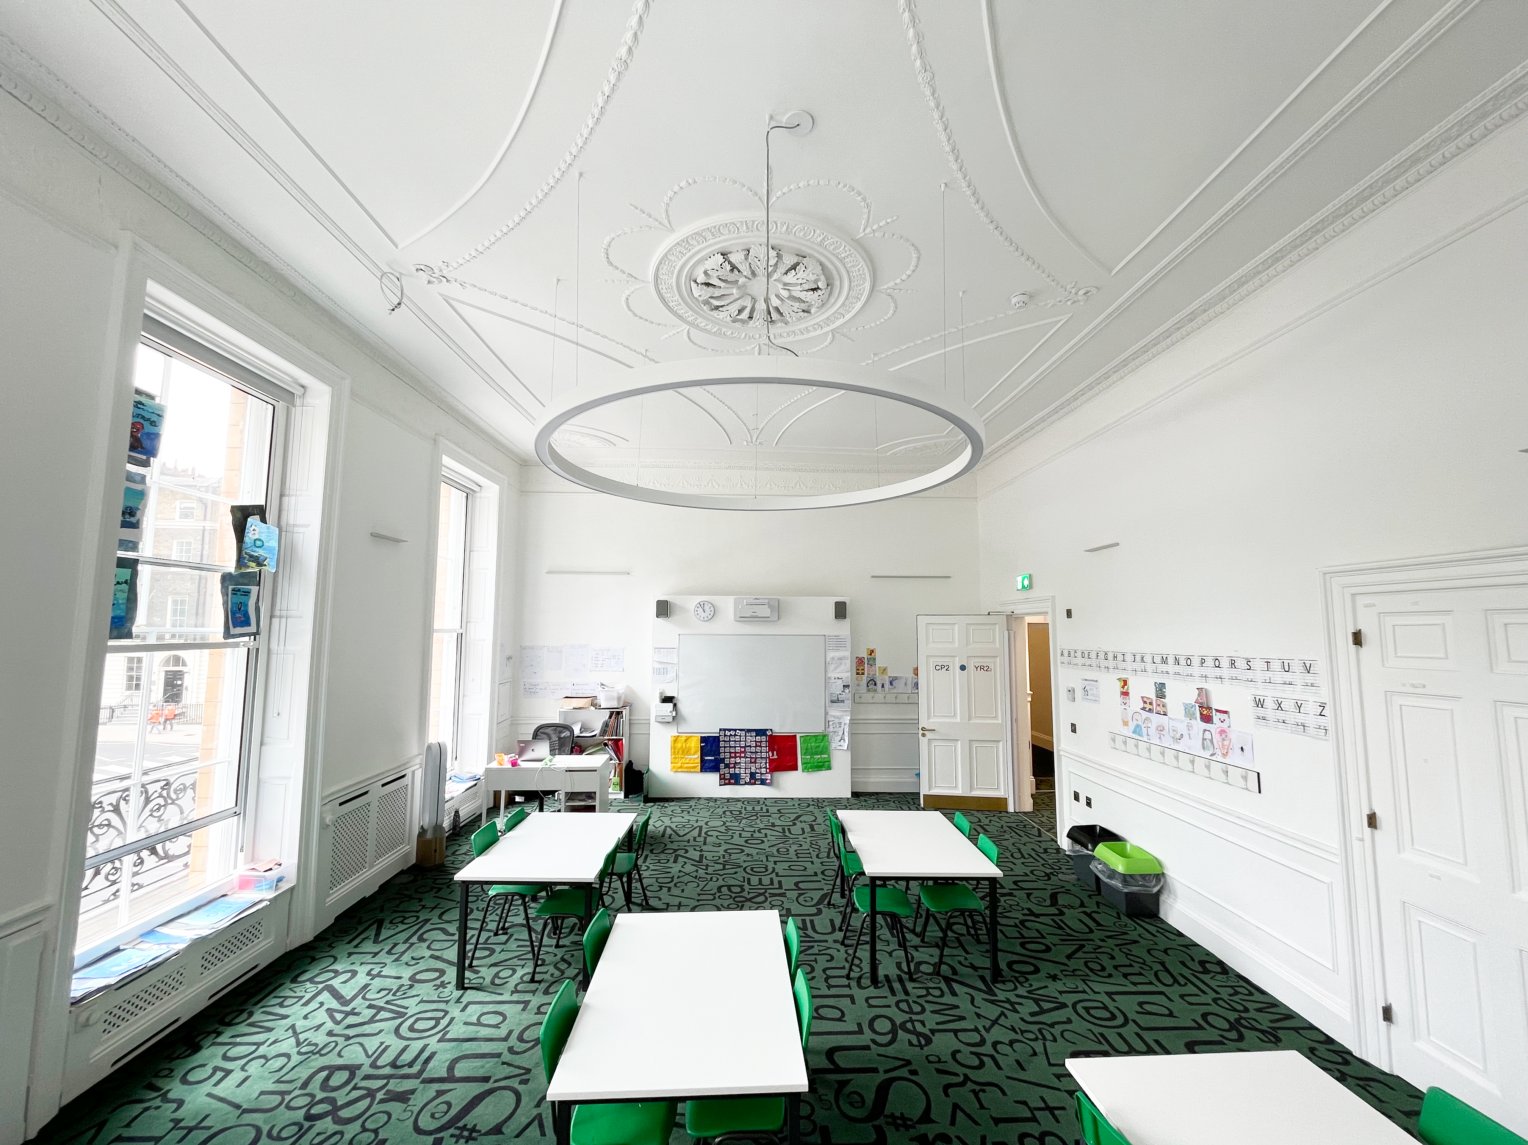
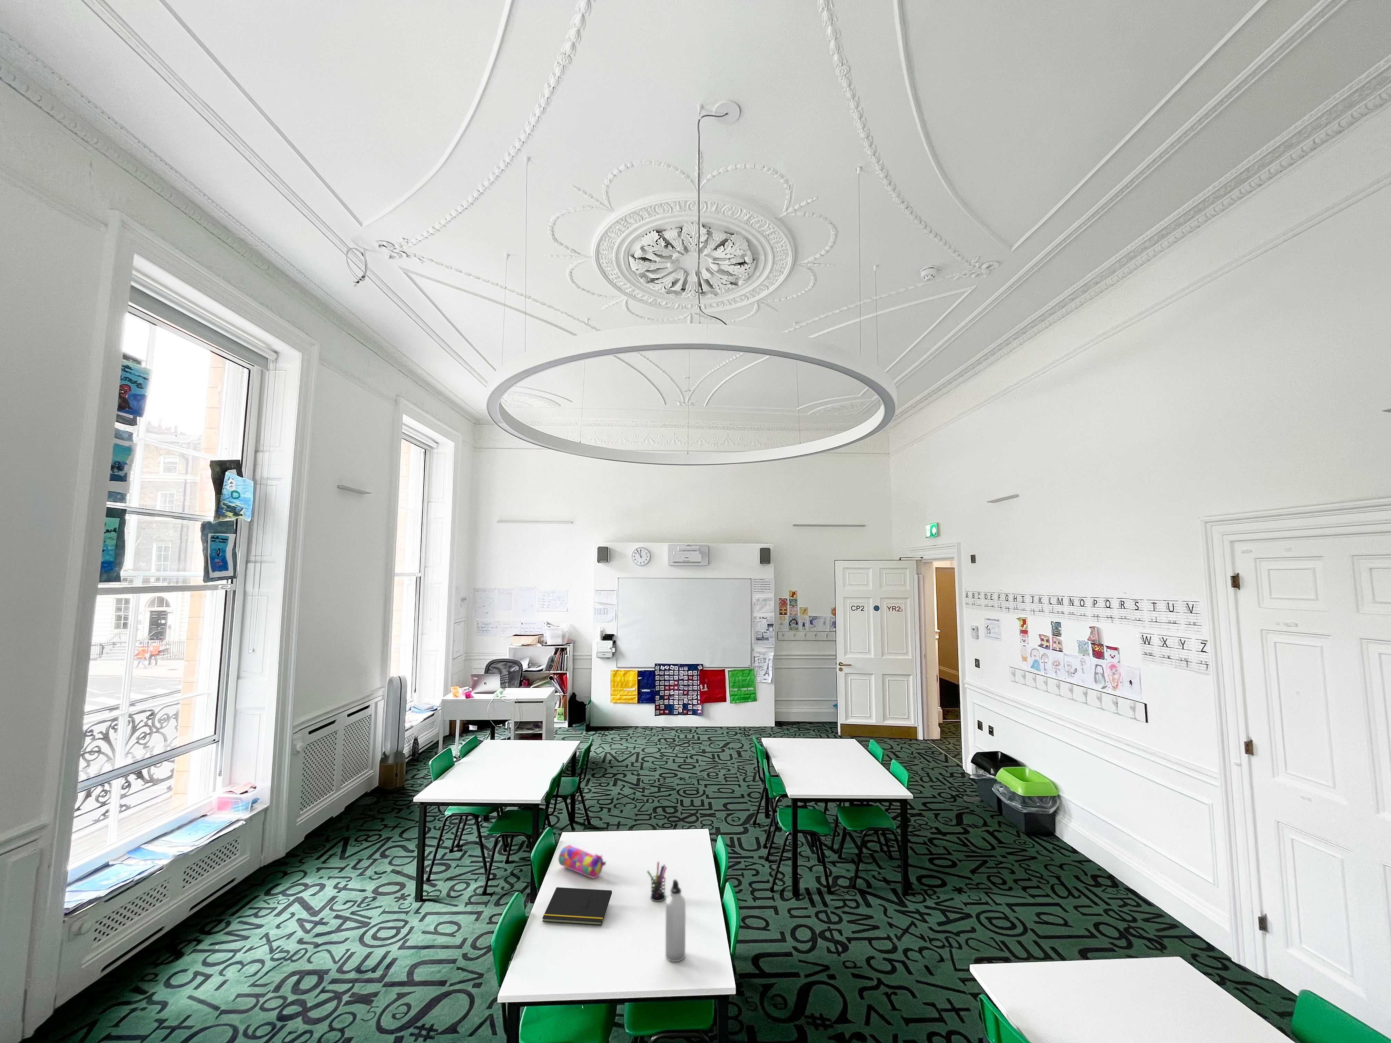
+ water bottle (676, 918)
+ notepad (578, 905)
+ pencil case (582, 860)
+ pen holder (656, 881)
